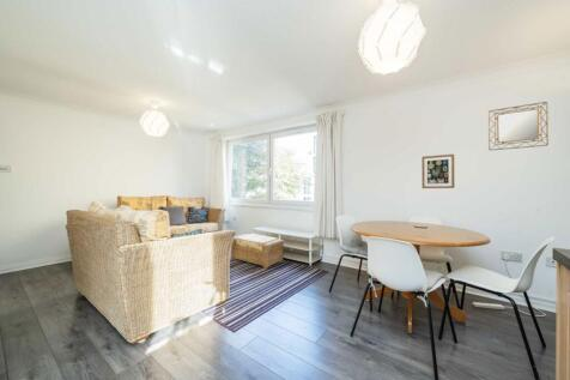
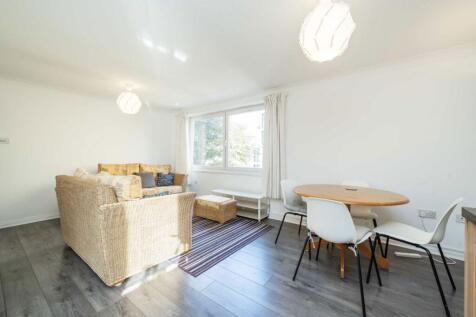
- wall art (437, 171)
- home mirror (516, 126)
